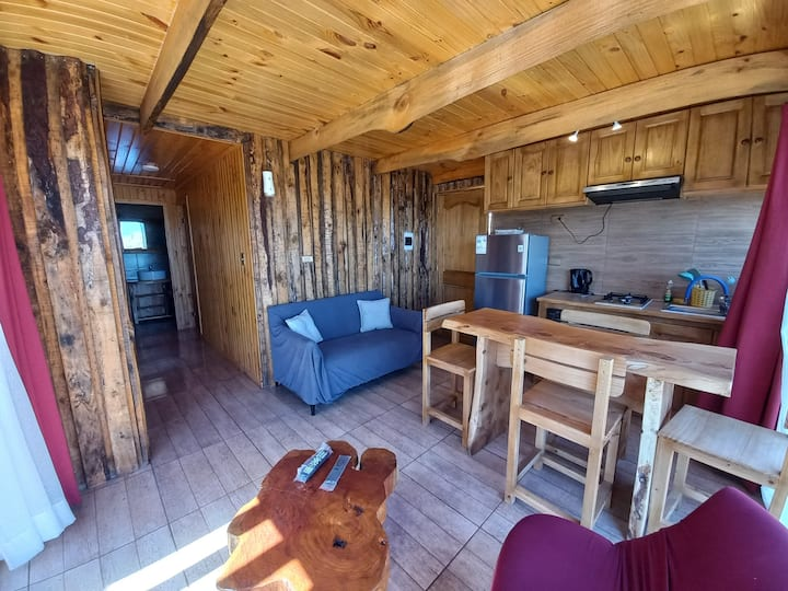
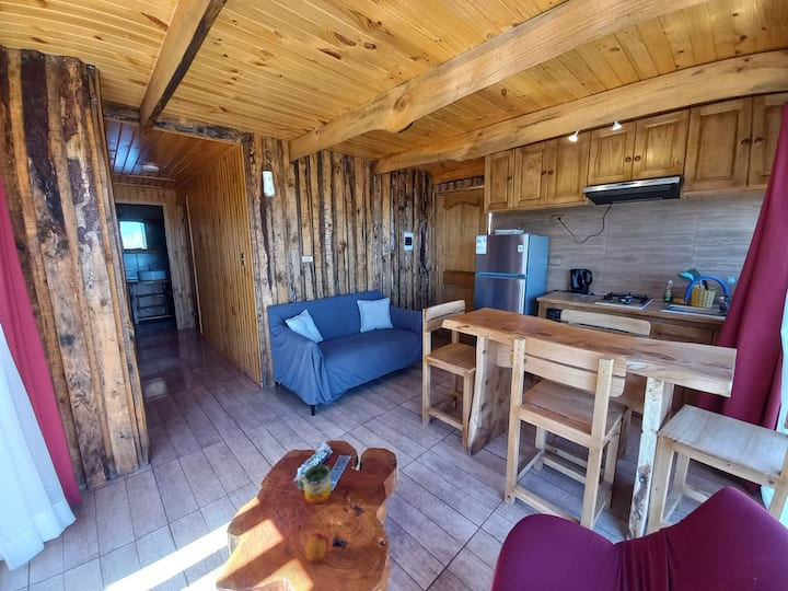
+ fruit (316, 547)
+ mug (313, 483)
